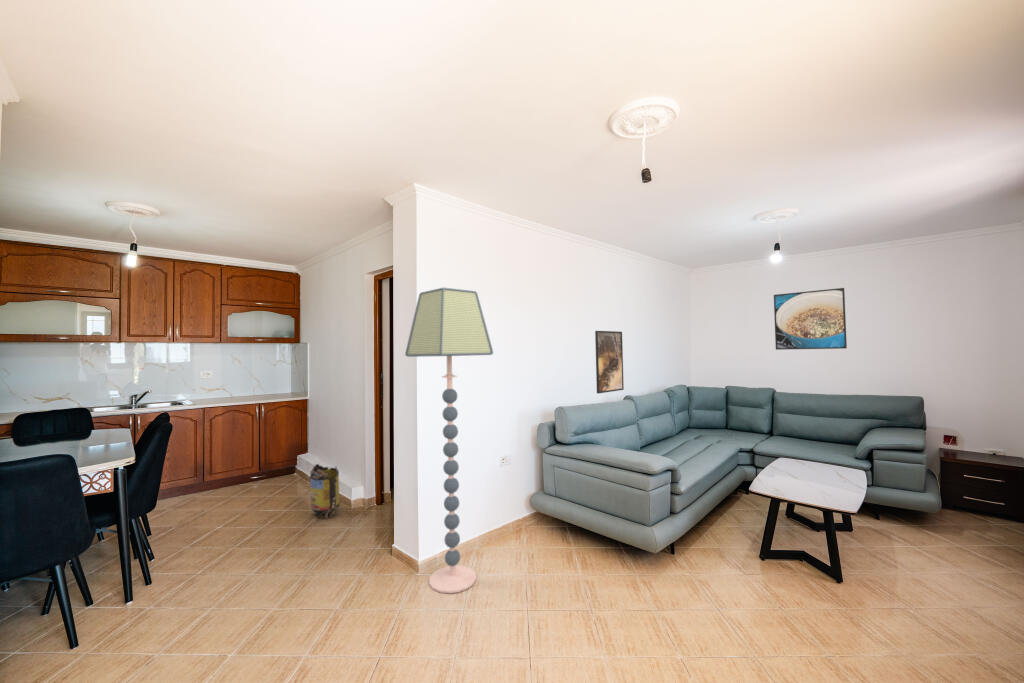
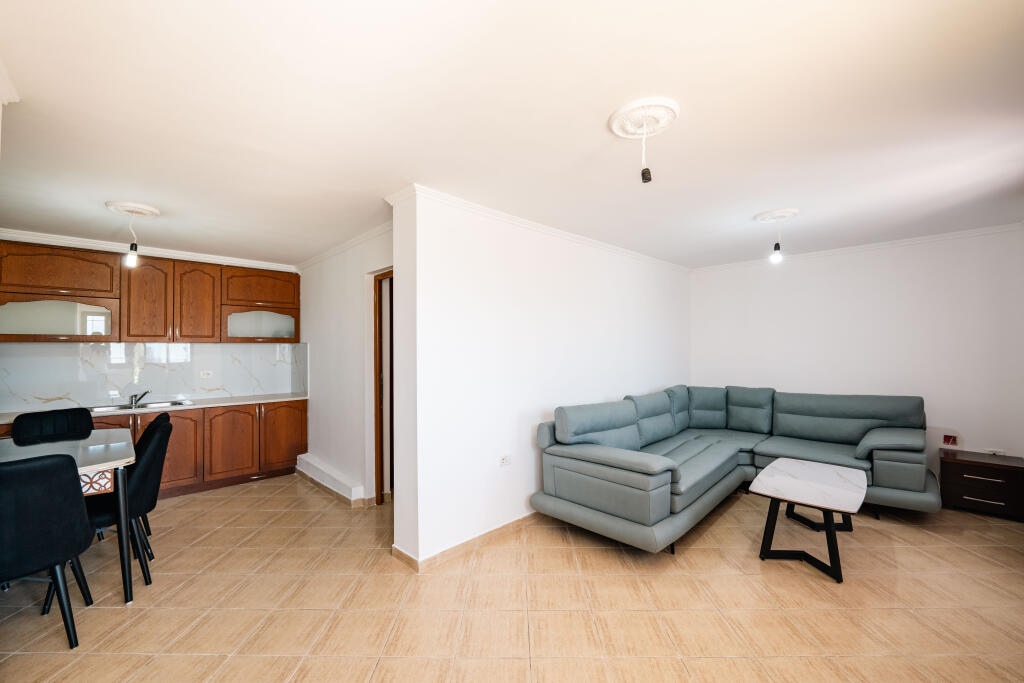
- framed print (808, 320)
- floor lamp (450, 433)
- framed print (609, 361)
- trash can (326, 489)
